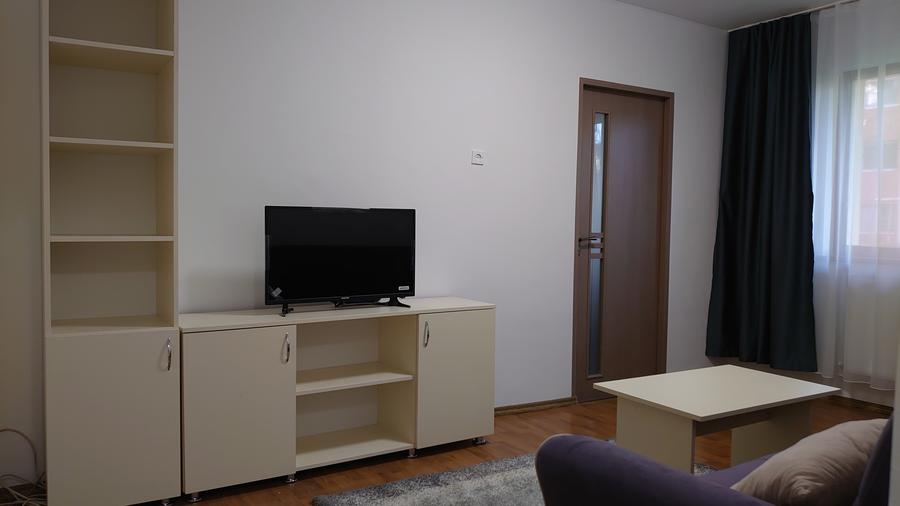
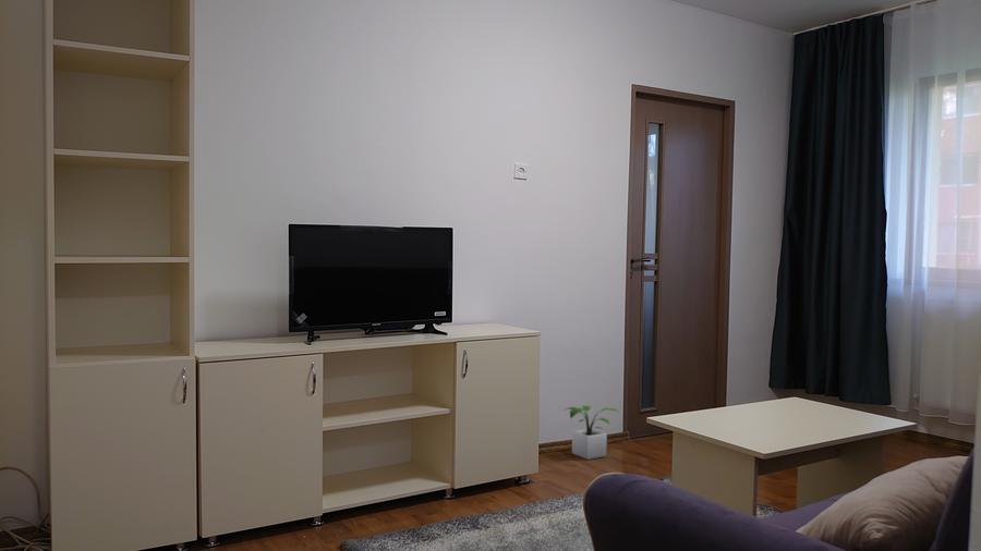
+ potted plant (586, 429)
